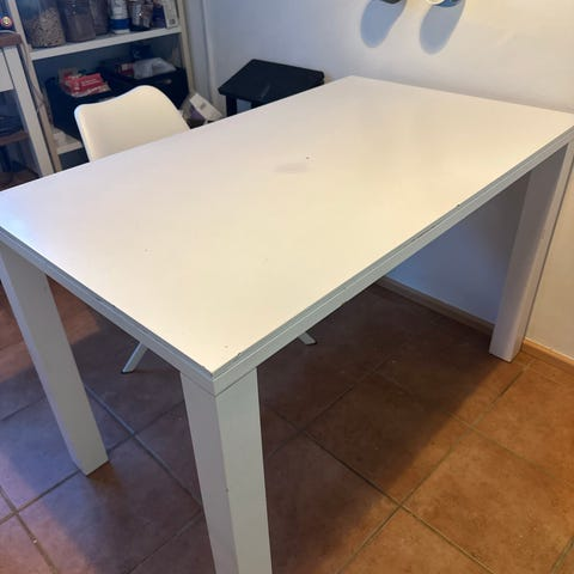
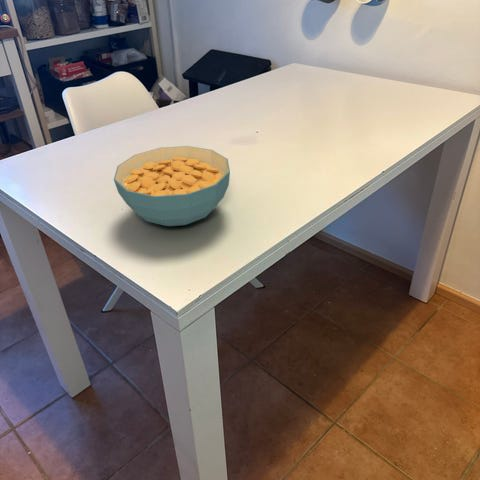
+ cereal bowl (175, 193)
